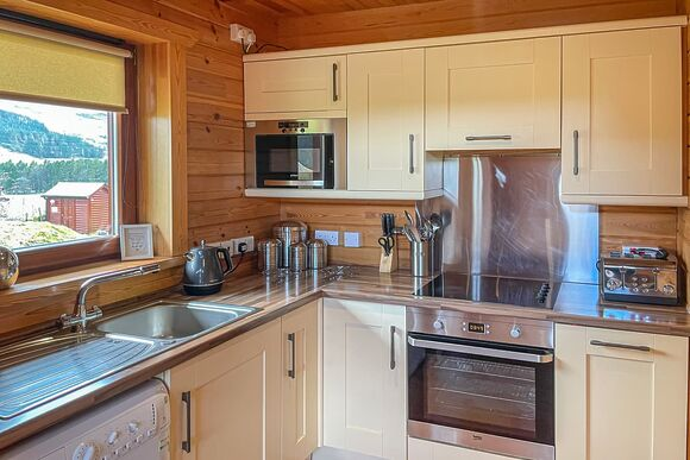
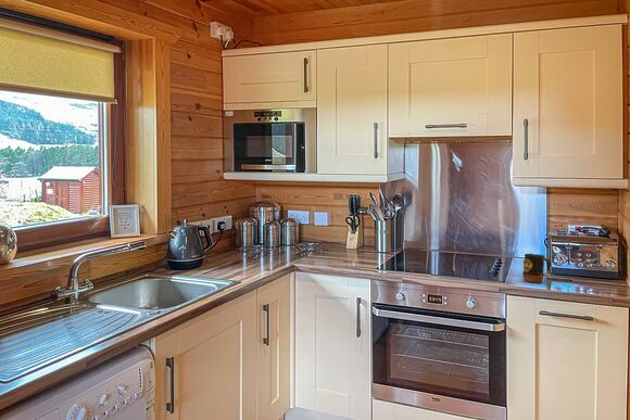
+ mug (537, 268)
